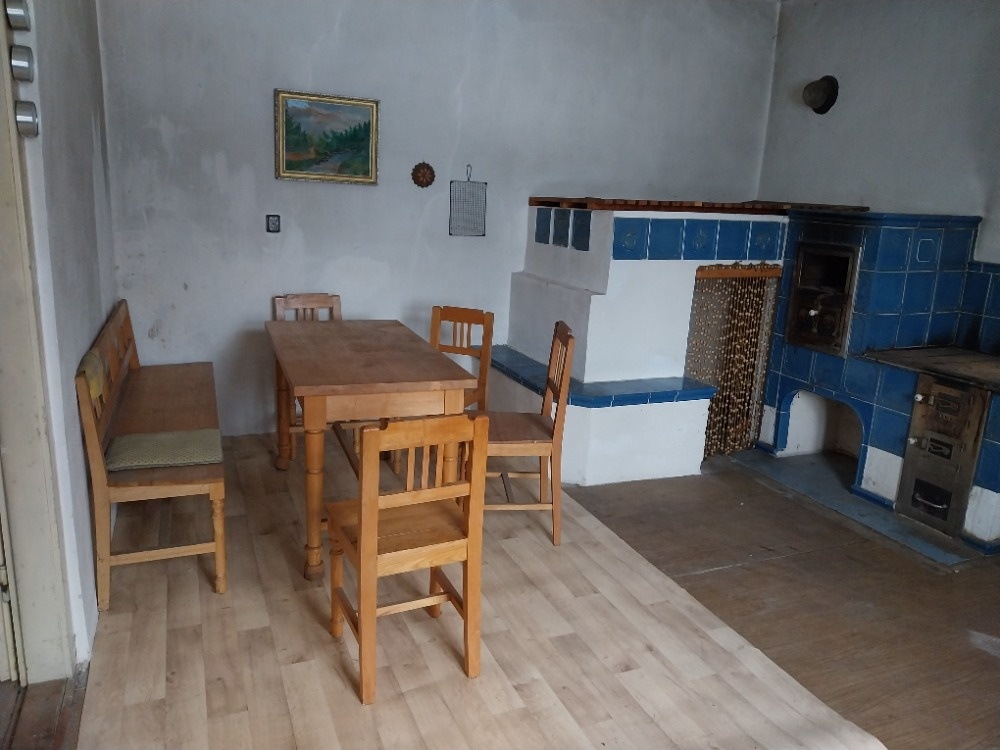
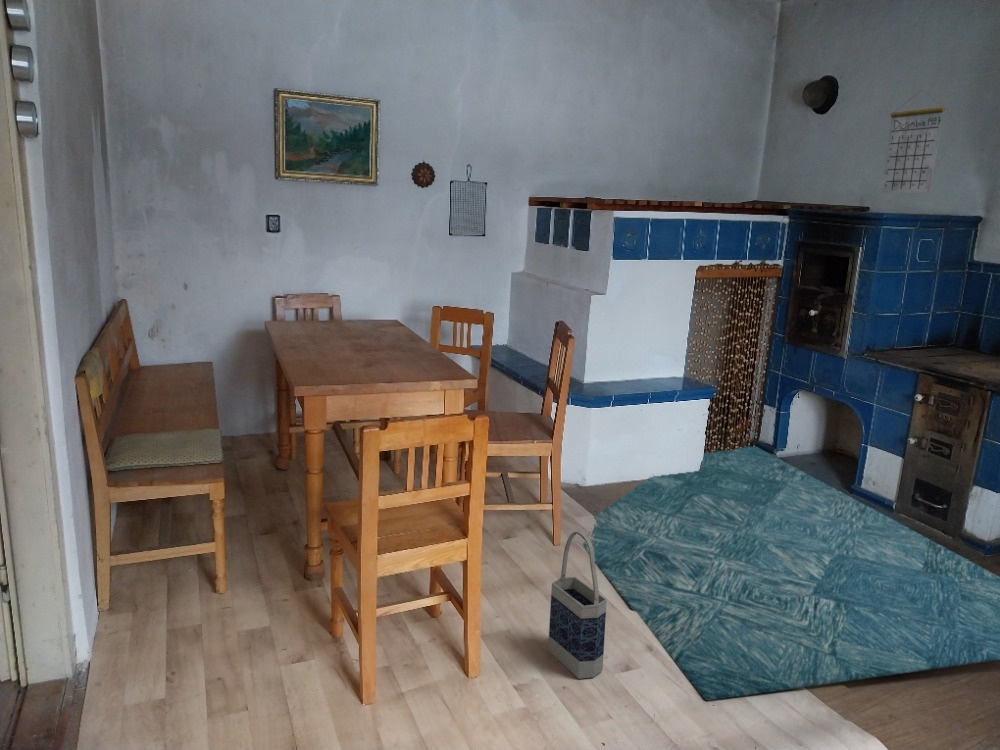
+ bag (578, 598)
+ rug (726, 517)
+ calendar (912, 141)
